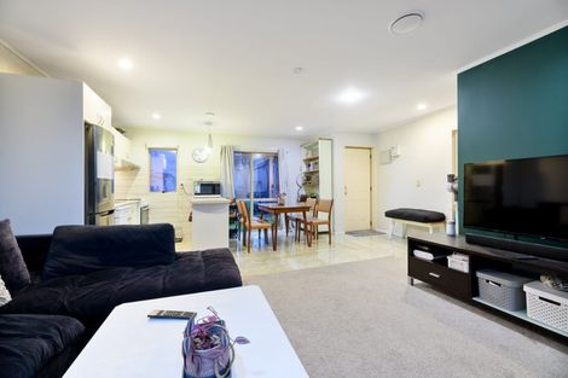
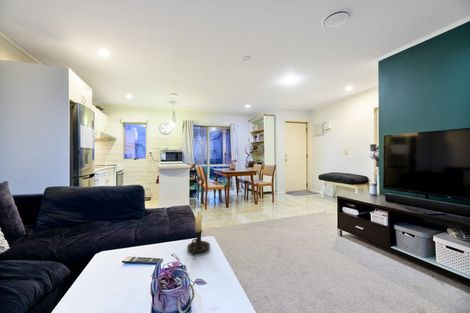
+ candle holder (197, 229)
